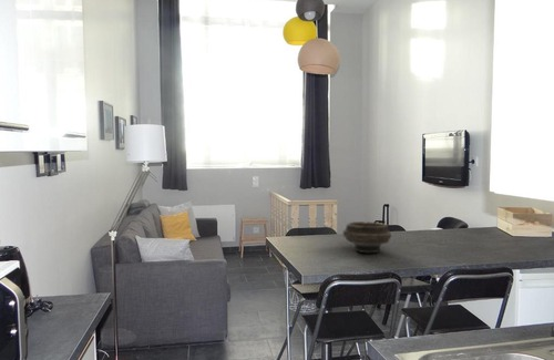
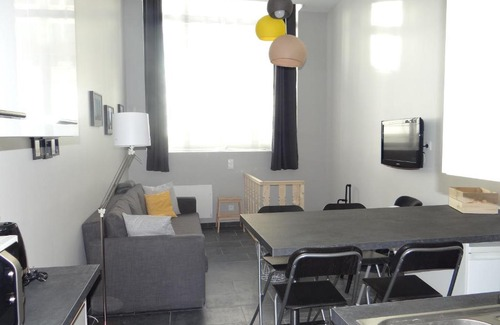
- bowl (367, 237)
